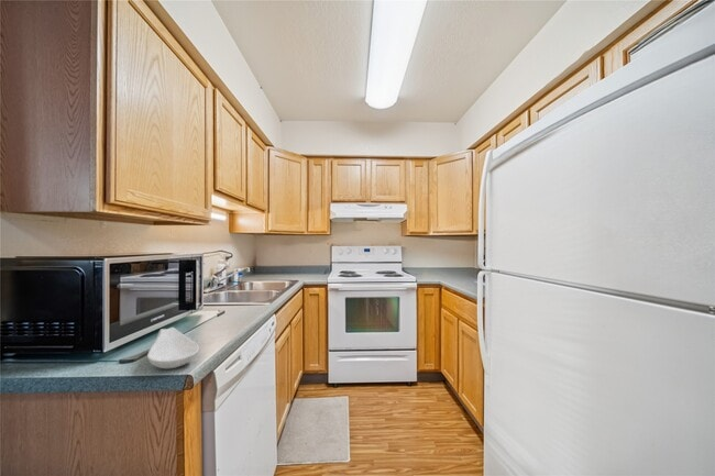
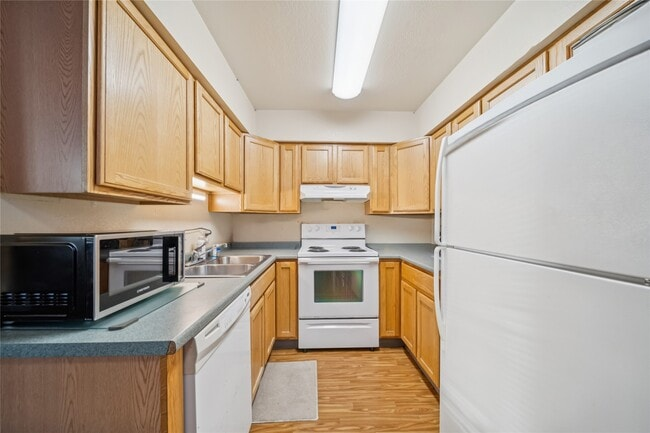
- spoon rest (169, 345)
